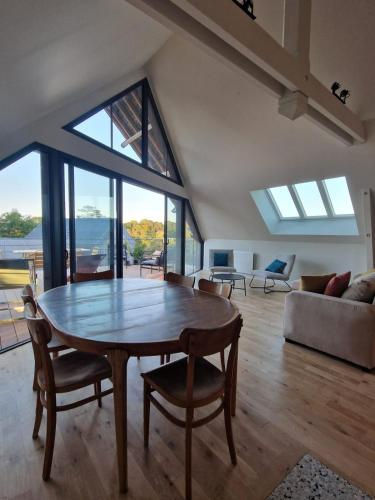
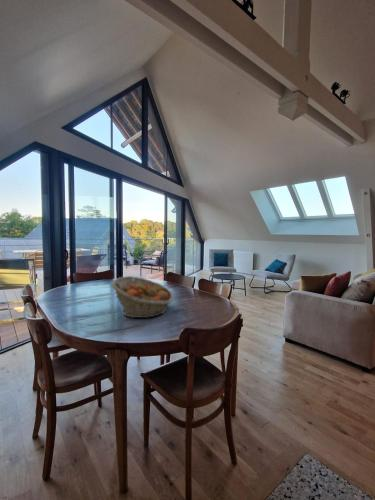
+ fruit basket (143, 294)
